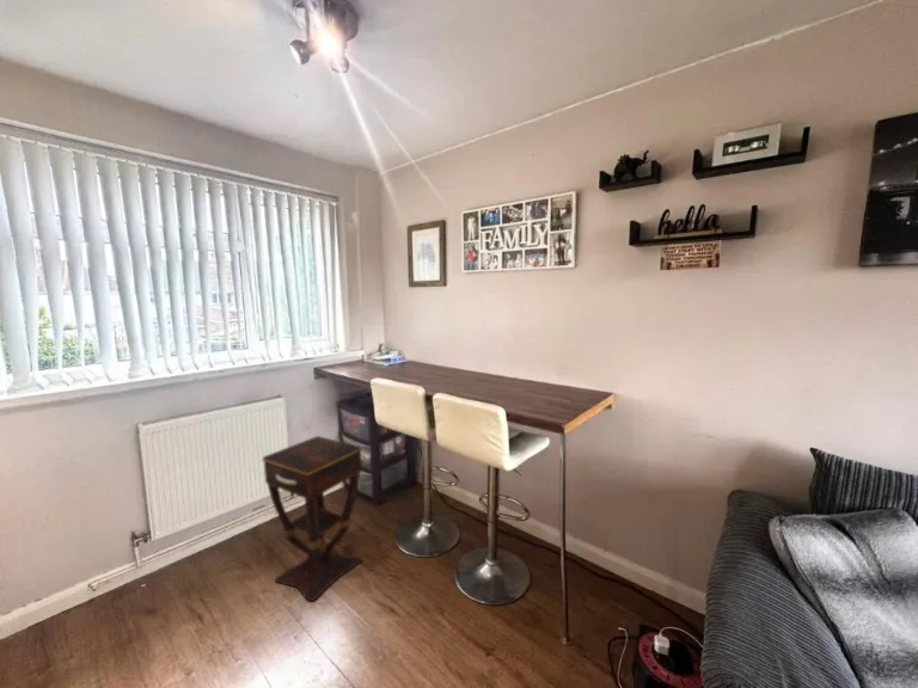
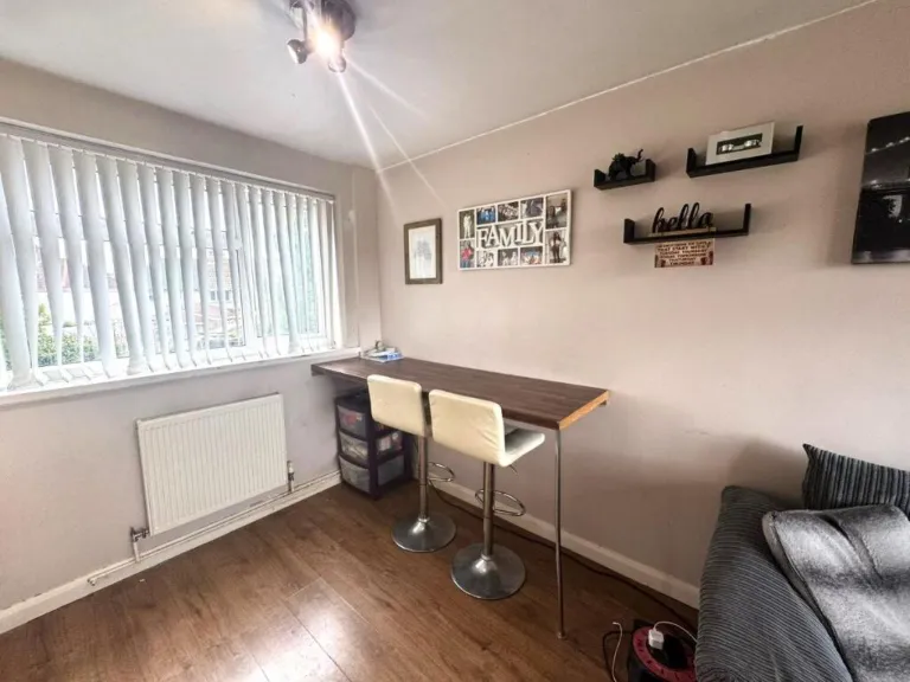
- side table (316, 511)
